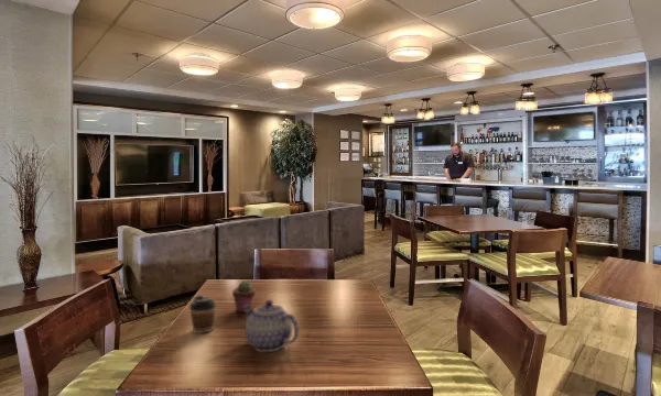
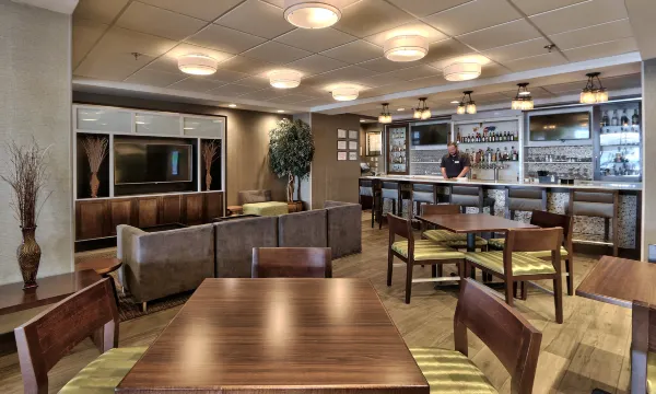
- potted succulent (243, 296)
- coffee cup (203, 312)
- teapot (269, 322)
